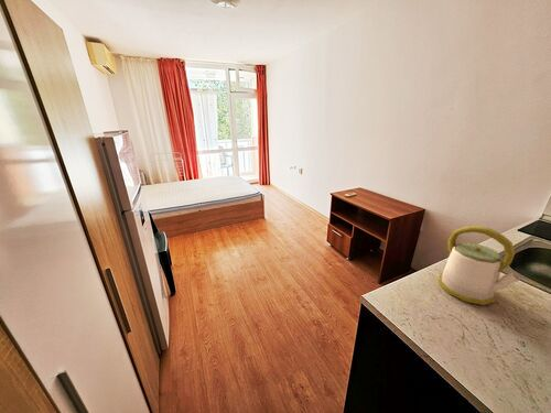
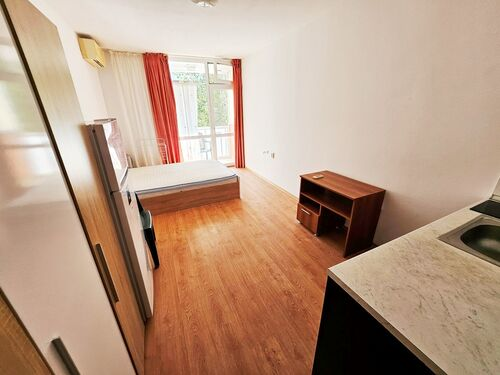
- kettle (479, 261)
